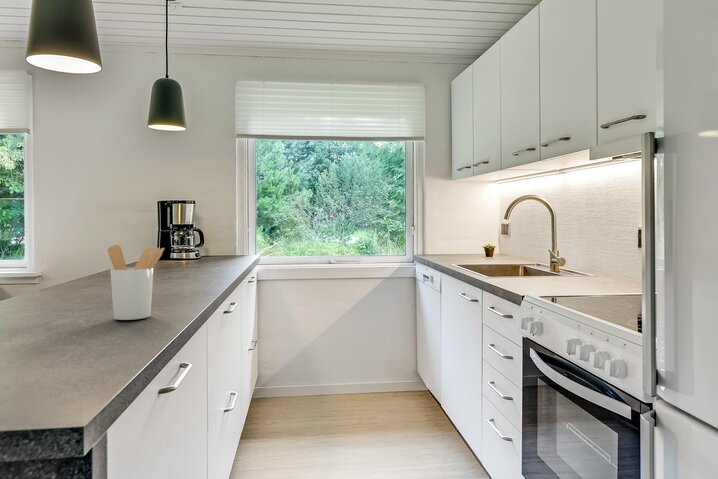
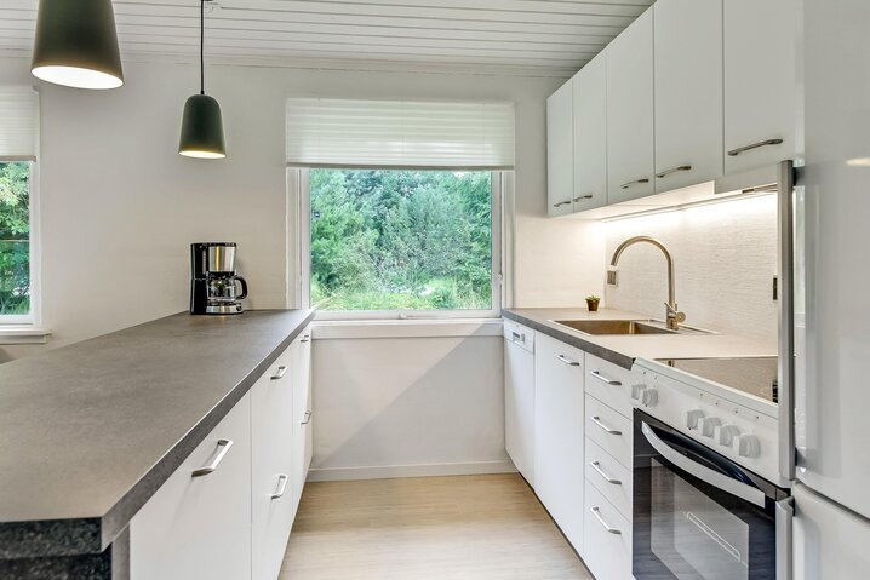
- utensil holder (139, 280)
